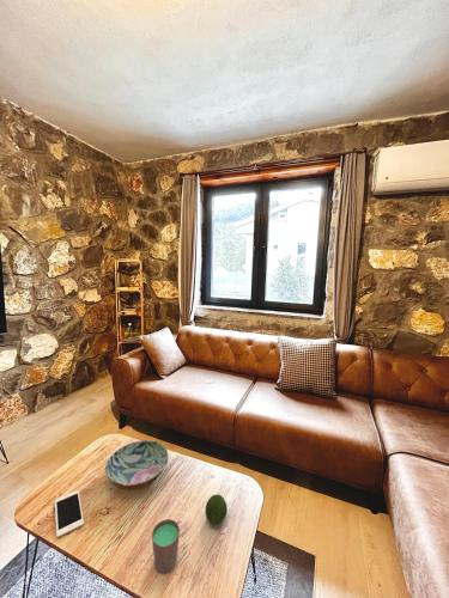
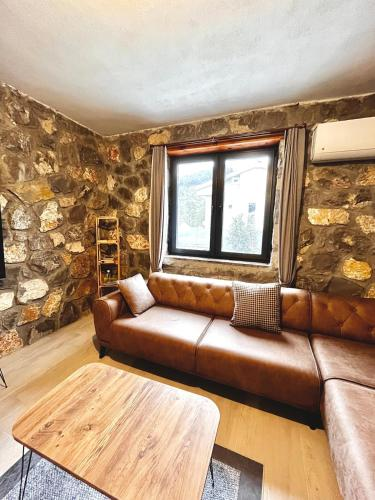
- bowl (138, 468)
- cup (165, 547)
- cell phone (68, 511)
- fruit (216, 508)
